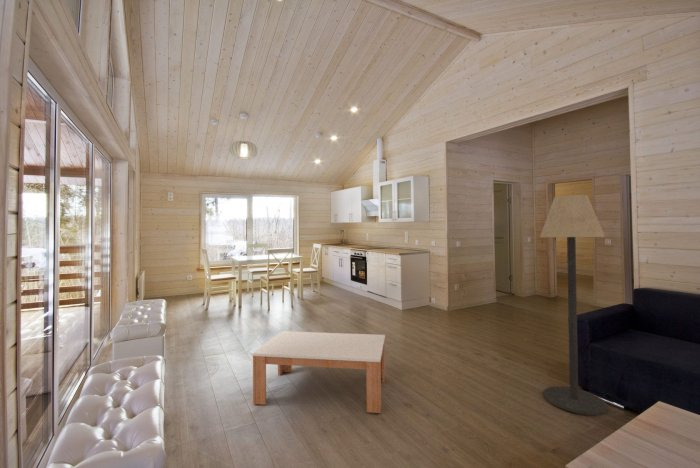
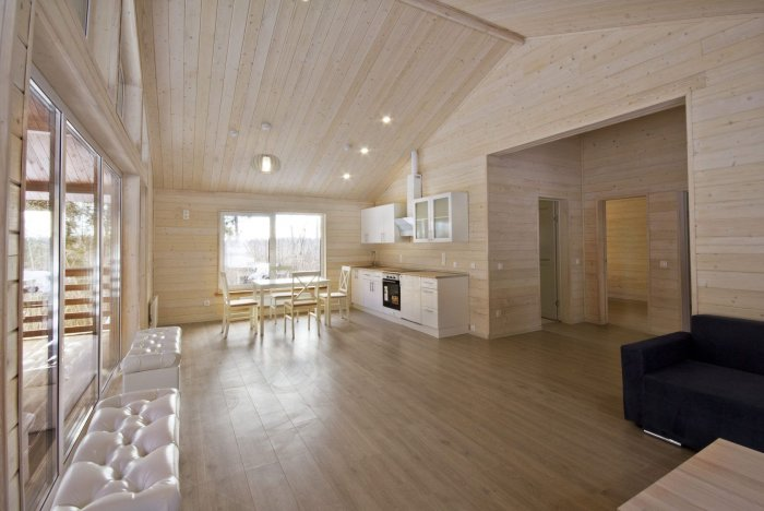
- floor lamp (572, 298)
- coffee table (324, 366)
